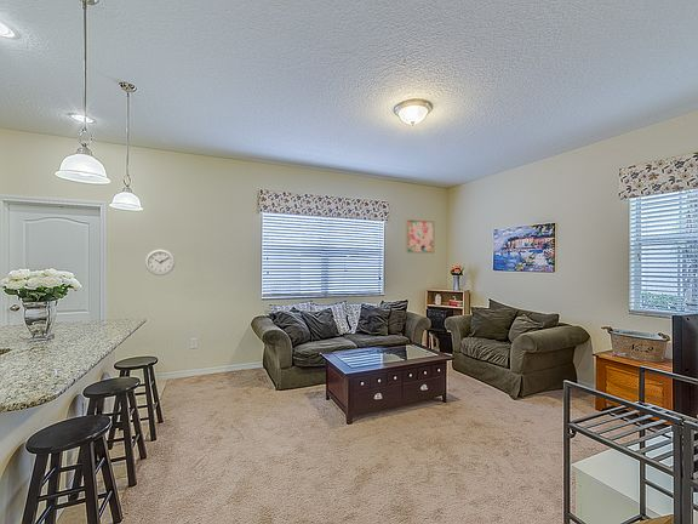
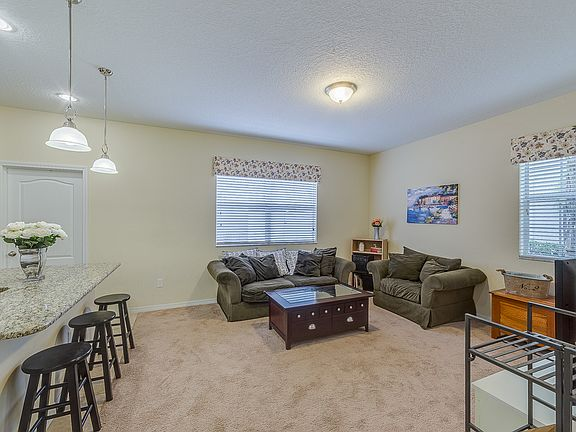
- wall clock (160, 262)
- wall art (419, 237)
